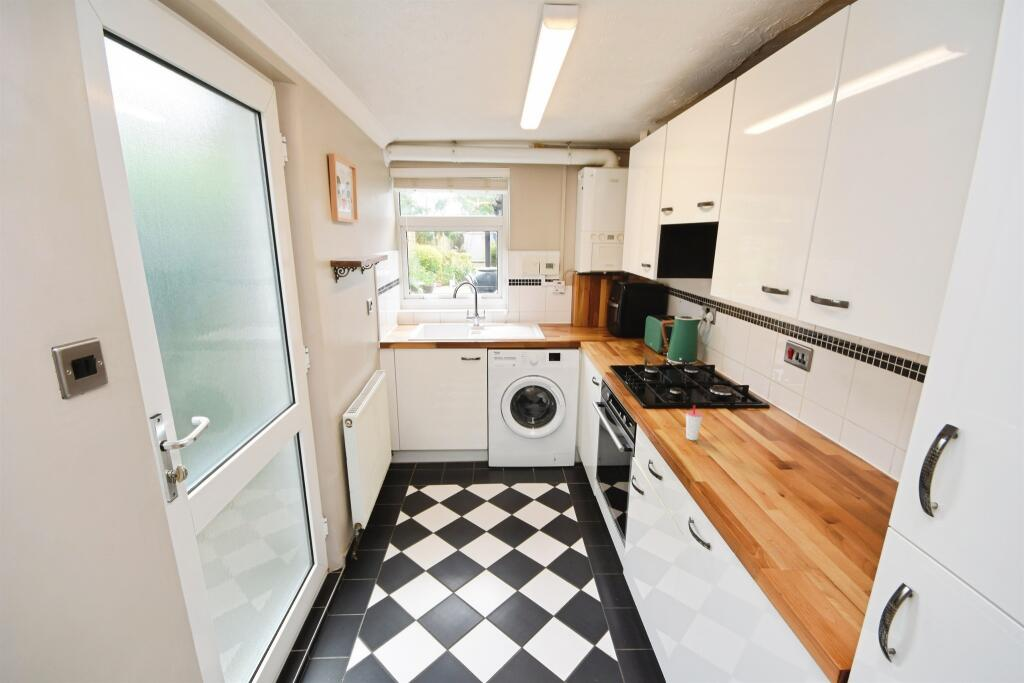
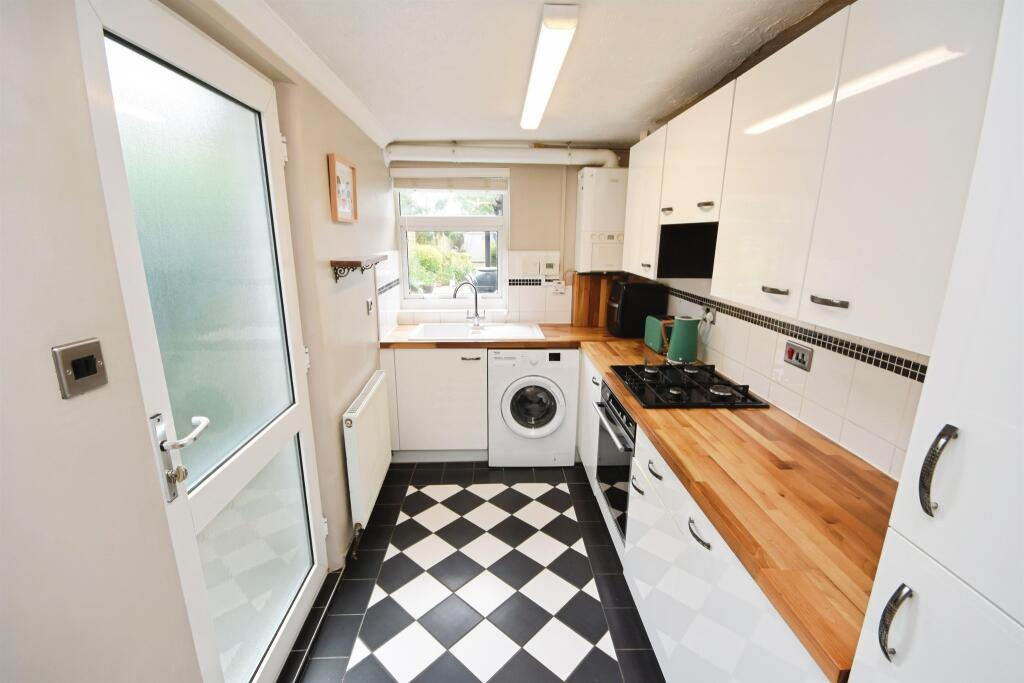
- cup (693, 421)
